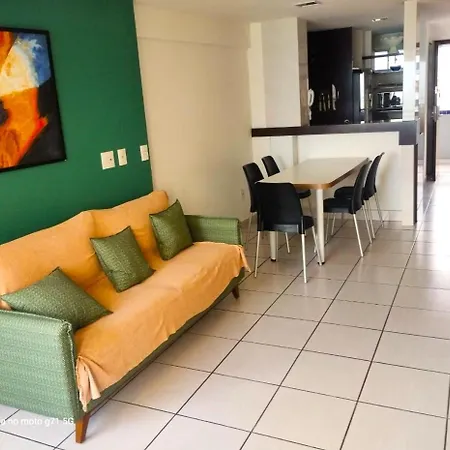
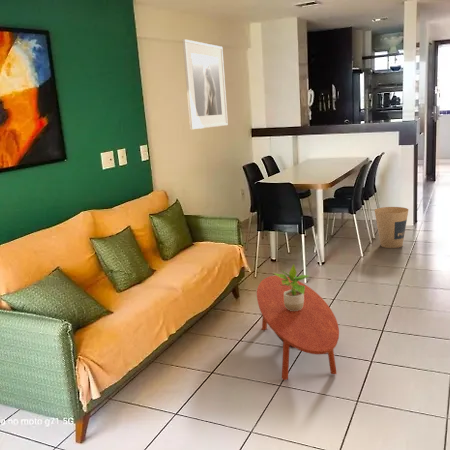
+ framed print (207, 85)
+ potted plant (291, 289)
+ trash can (391, 227)
+ coffee table (294, 327)
